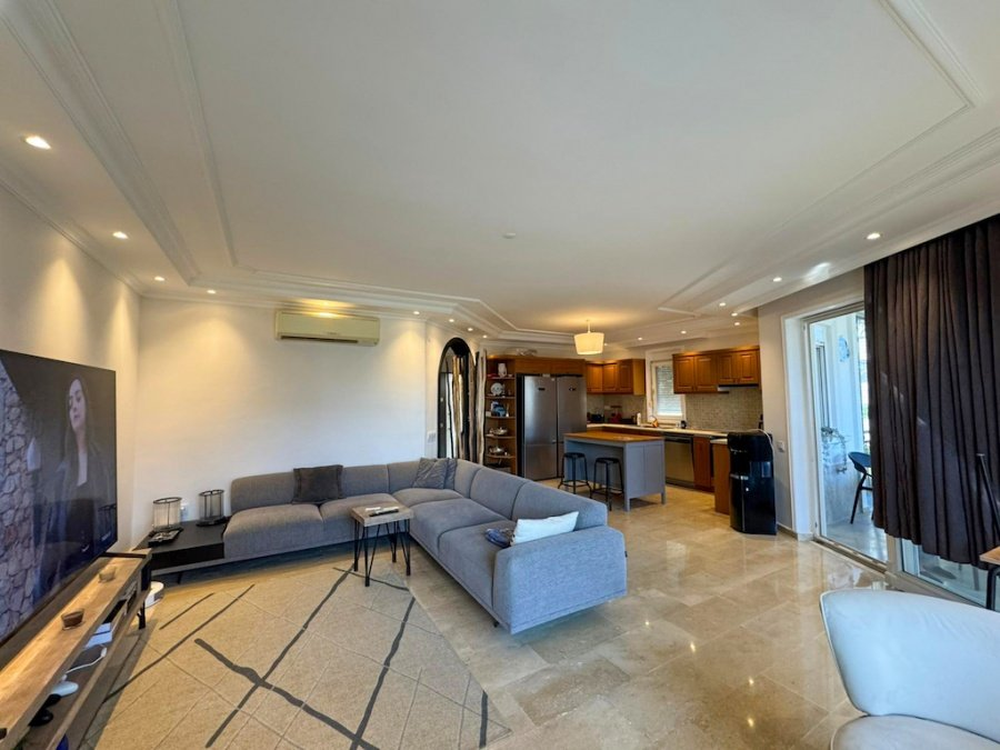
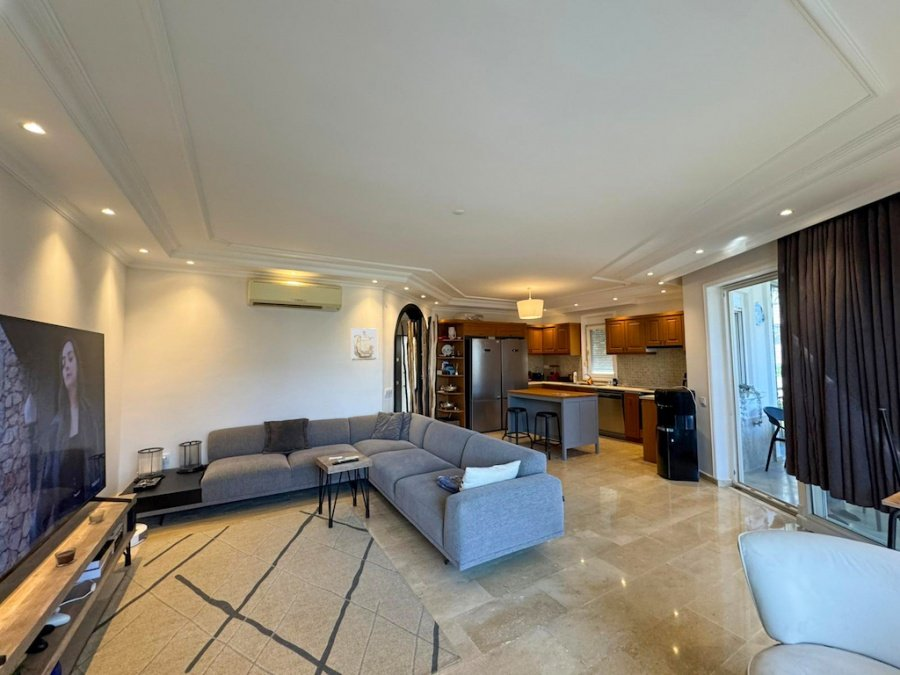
+ wall sculpture (364, 344)
